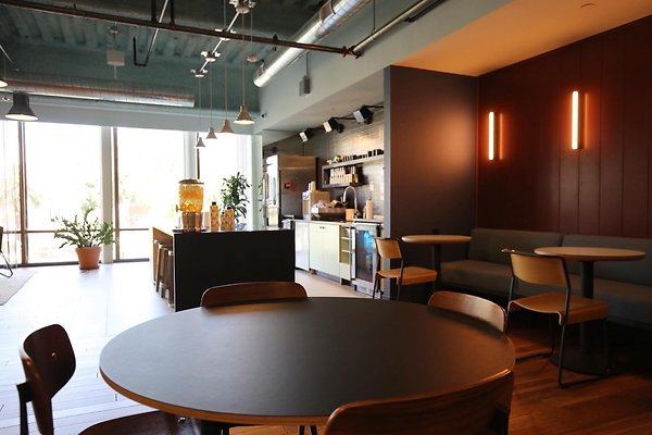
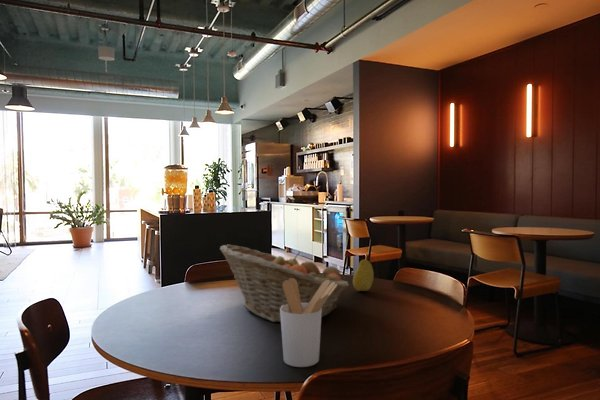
+ fruit basket (282, 276)
+ fruit (363, 275)
+ utensil holder (310, 319)
